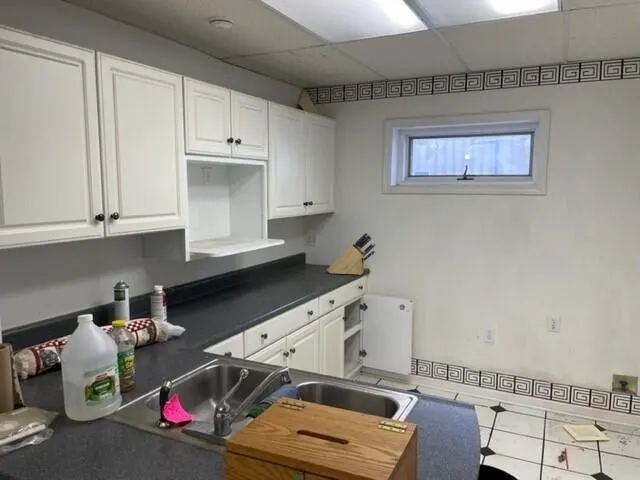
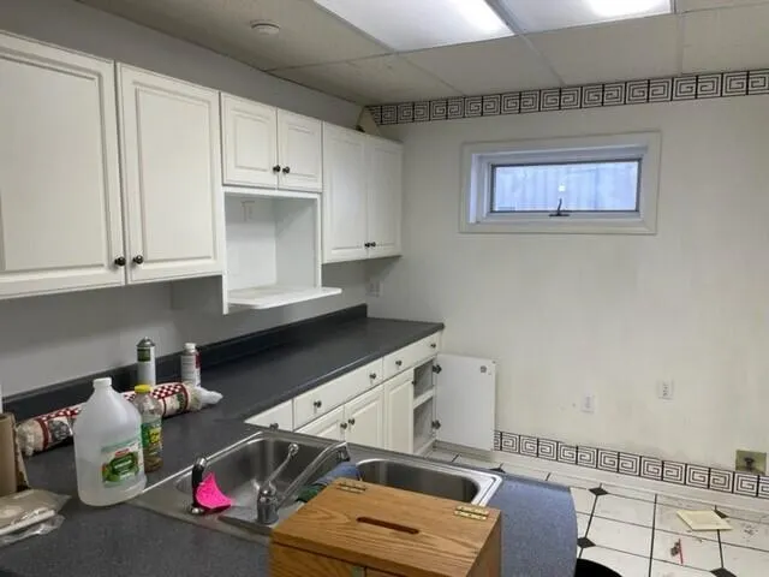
- knife block (351, 252)
